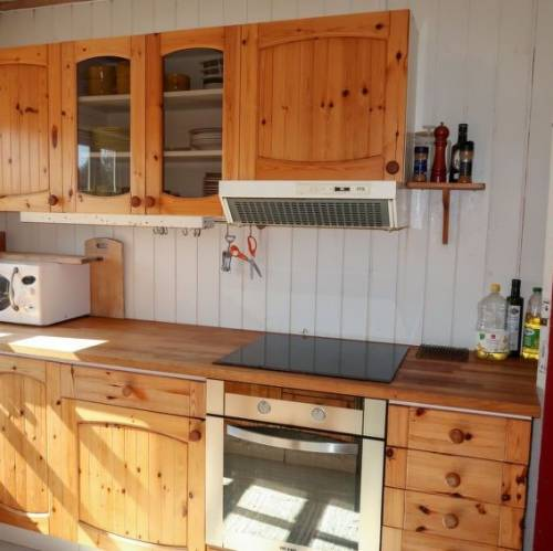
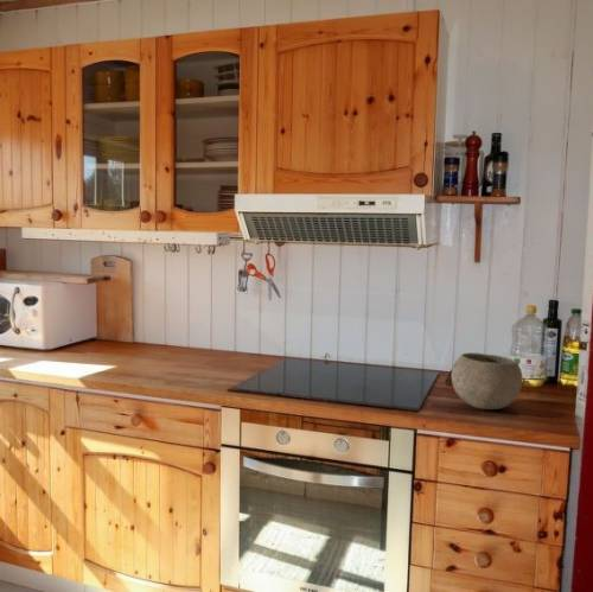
+ bowl (485, 381)
